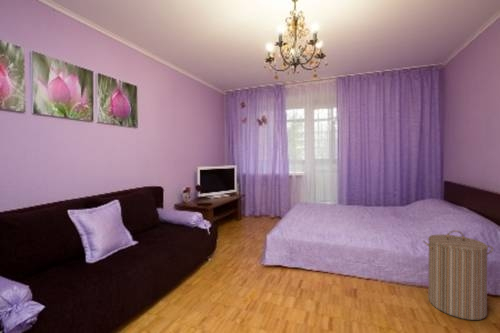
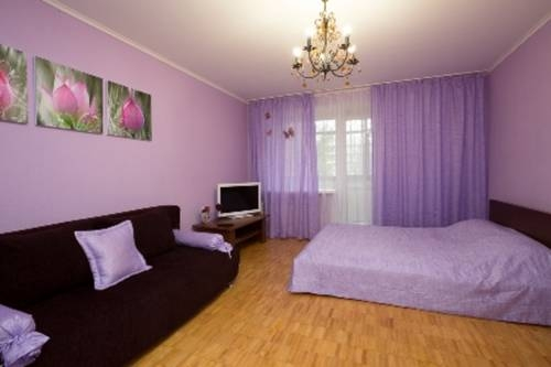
- laundry hamper (456, 268)
